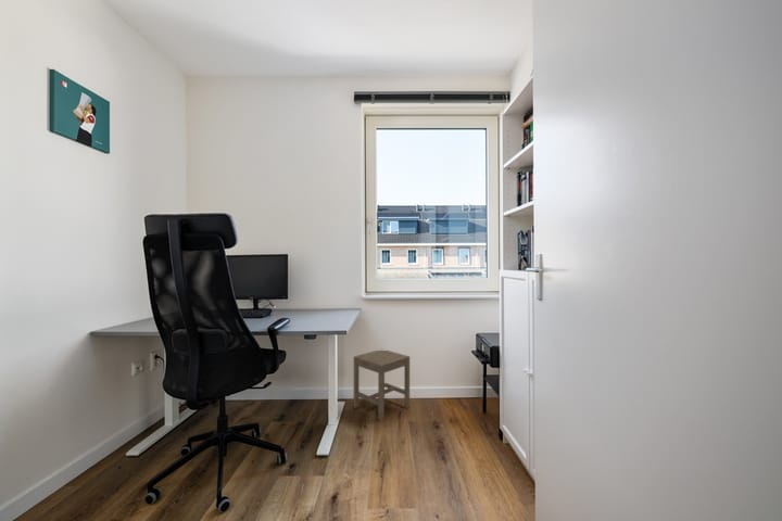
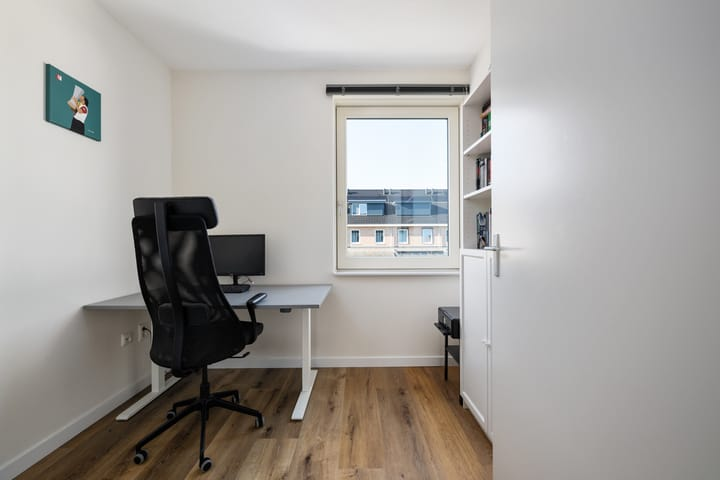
- stool (381, 381)
